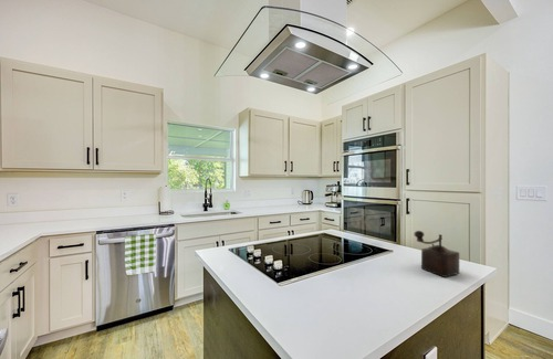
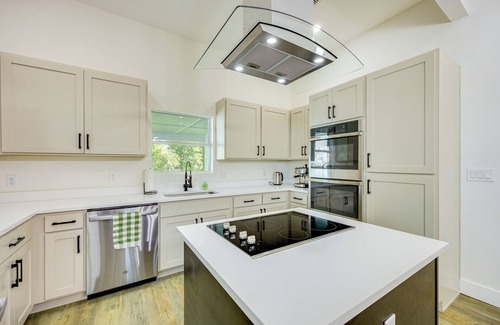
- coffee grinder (435, 251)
